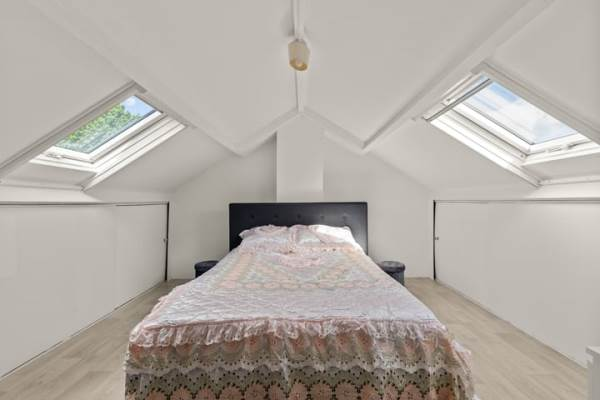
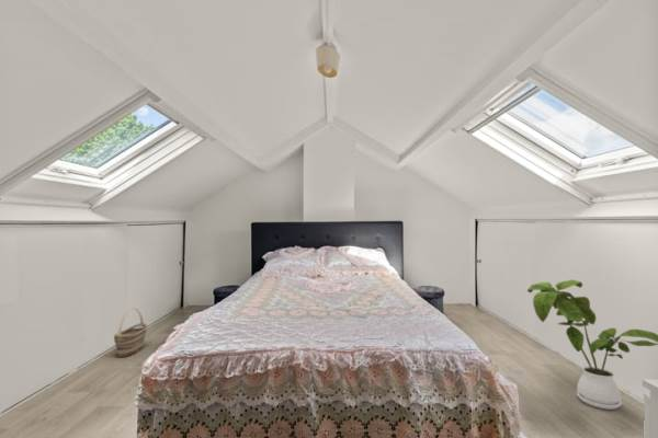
+ house plant (581, 342)
+ basket (131, 330)
